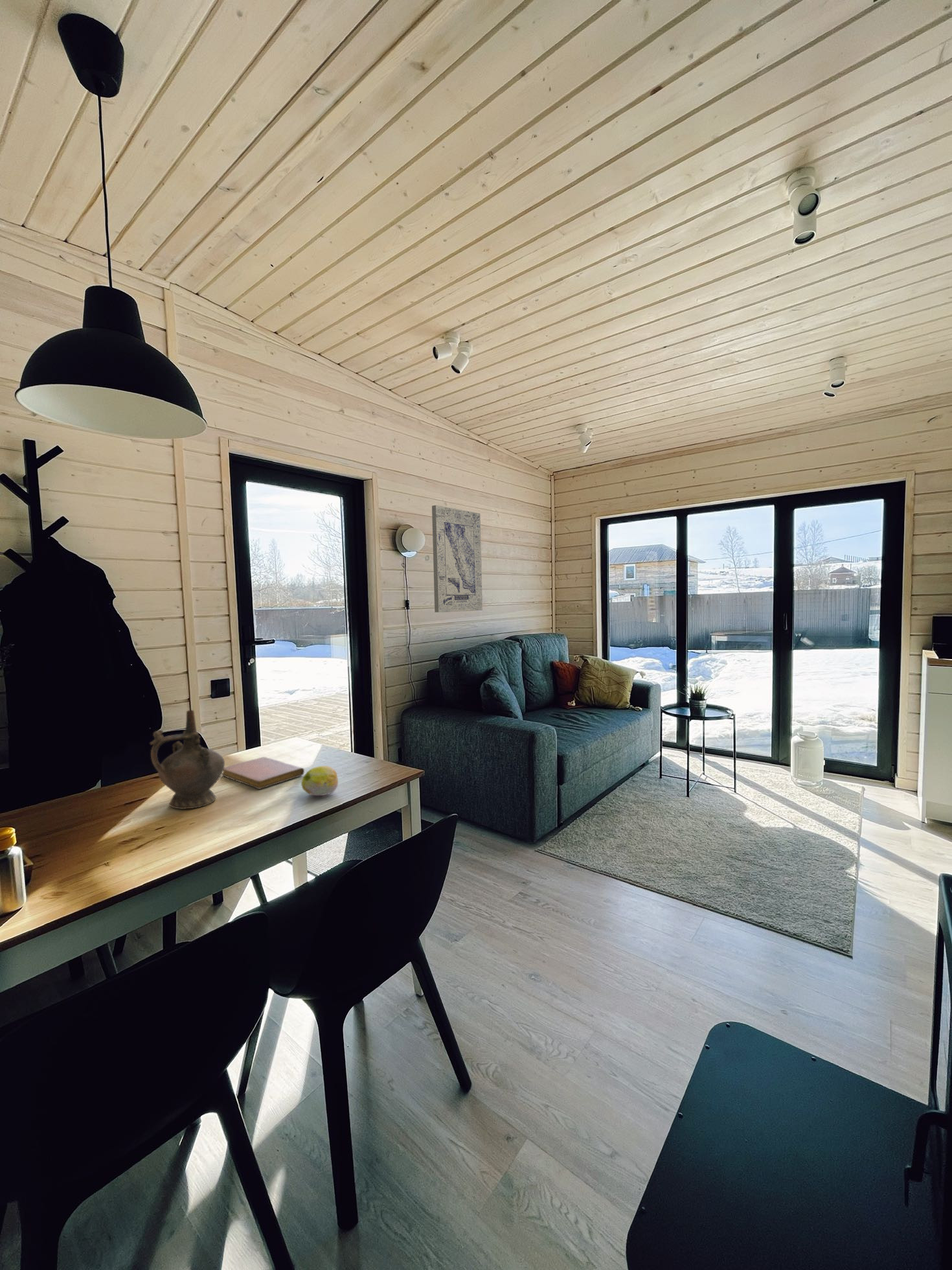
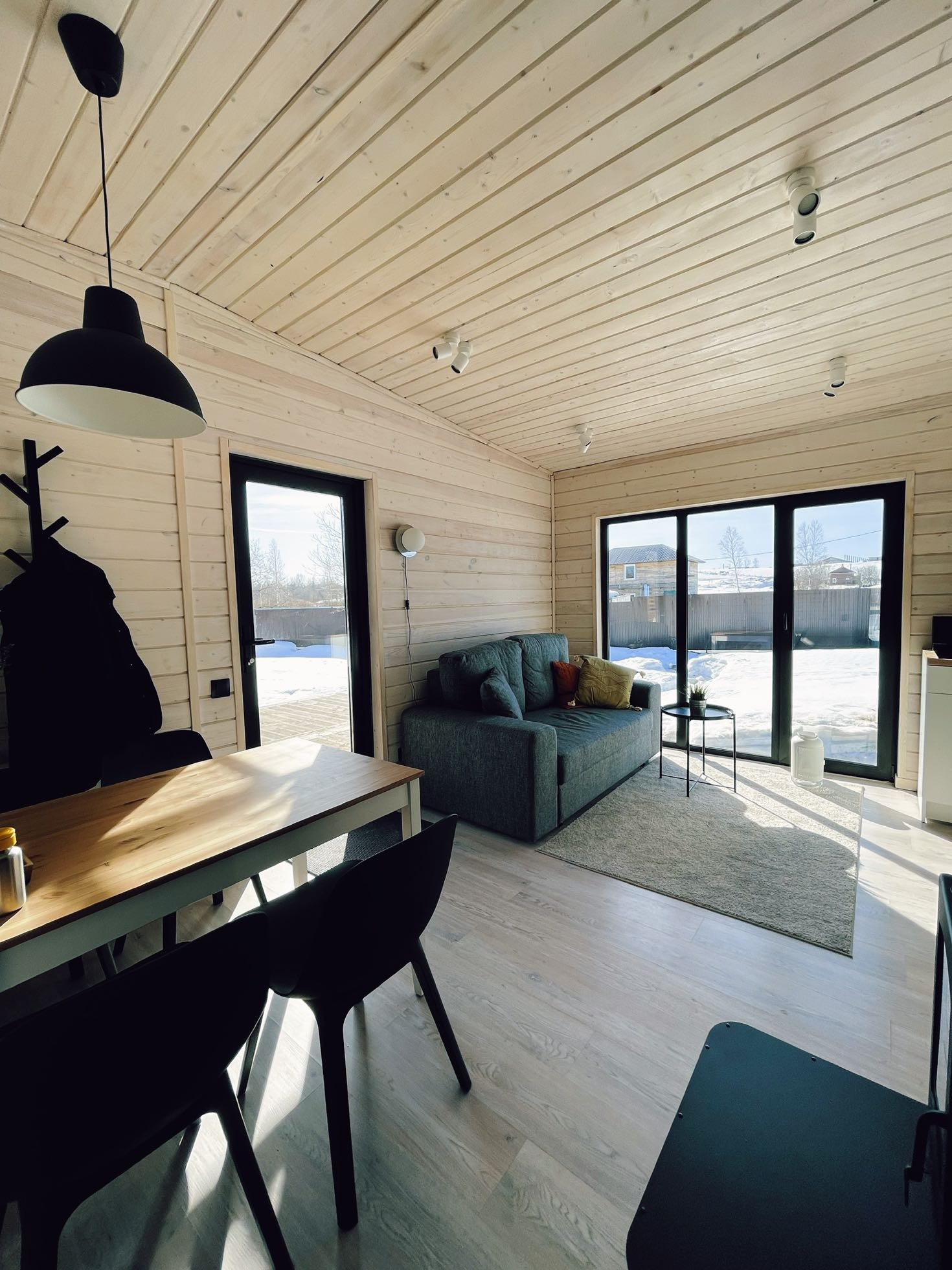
- notebook (262, 771)
- ceremonial vessel (188, 757)
- fruit (319, 780)
- wall art (458, 560)
